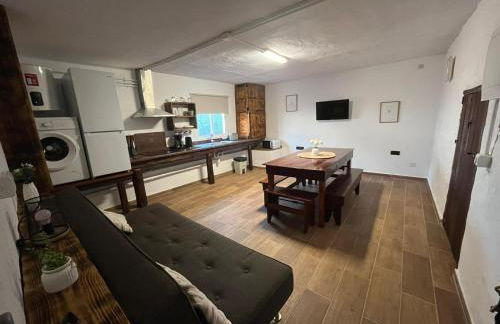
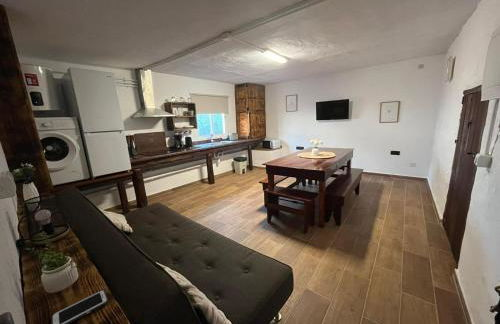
+ cell phone (81, 308)
